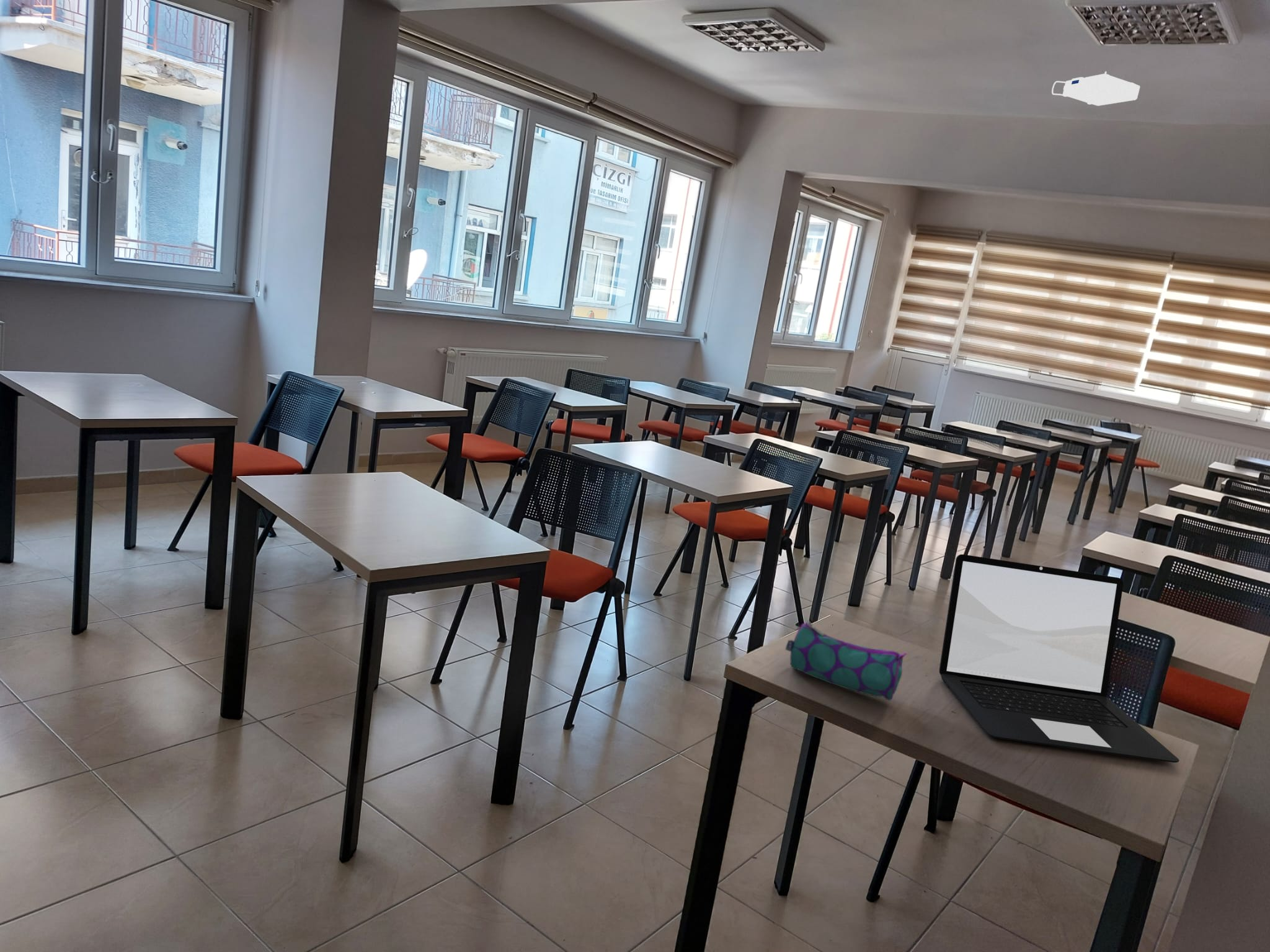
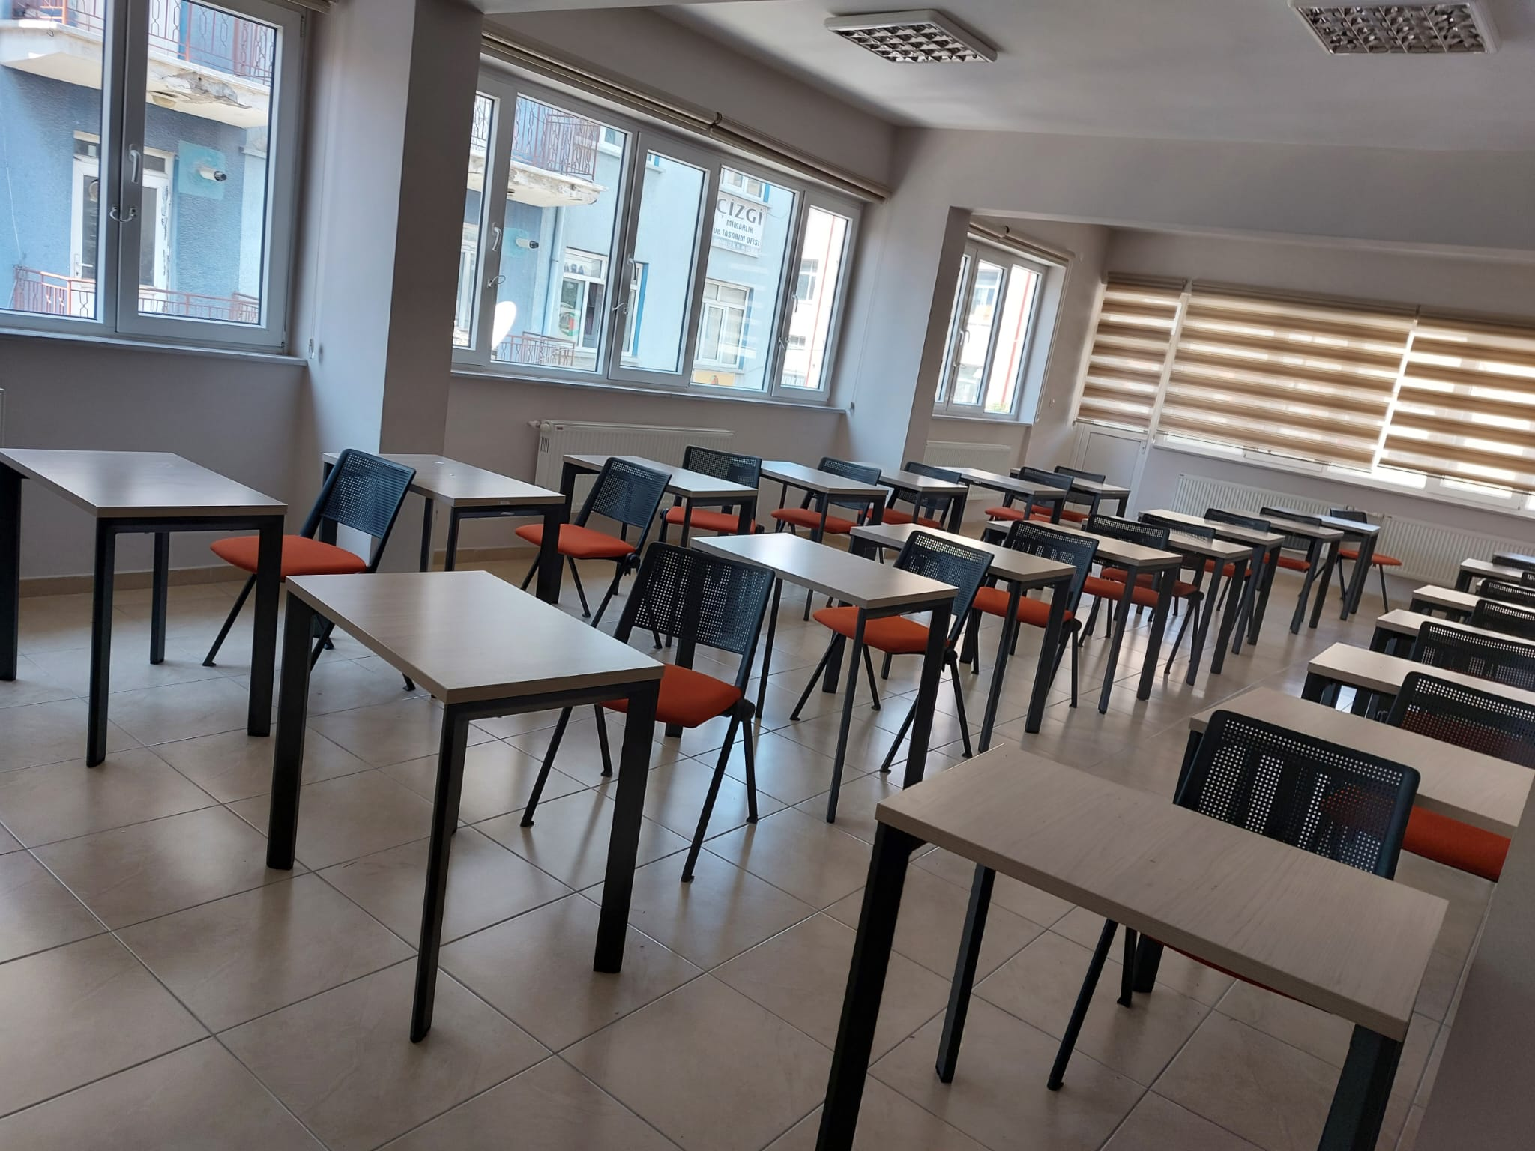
- projector (1095, 89)
- laptop (1061, 652)
- pencil case (845, 659)
